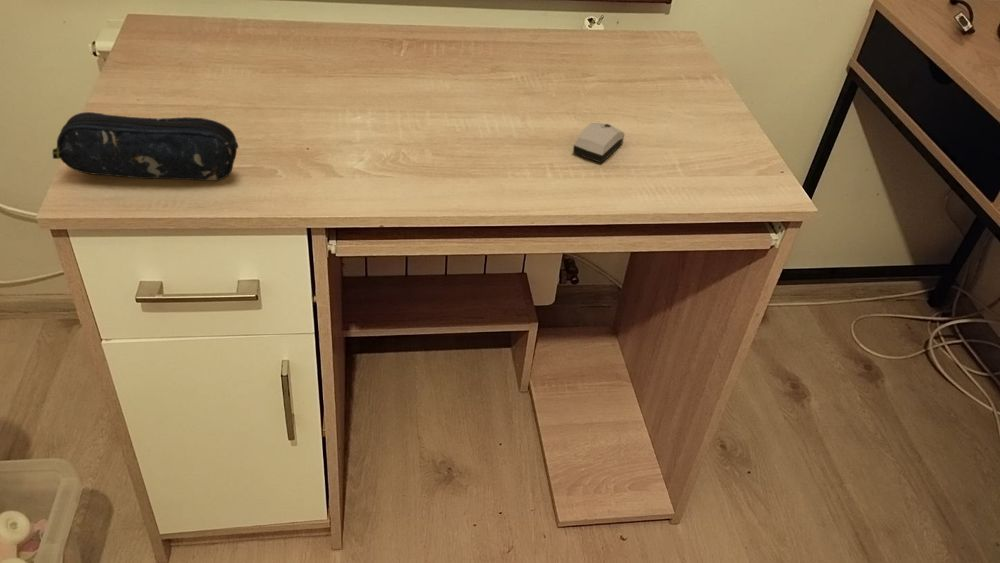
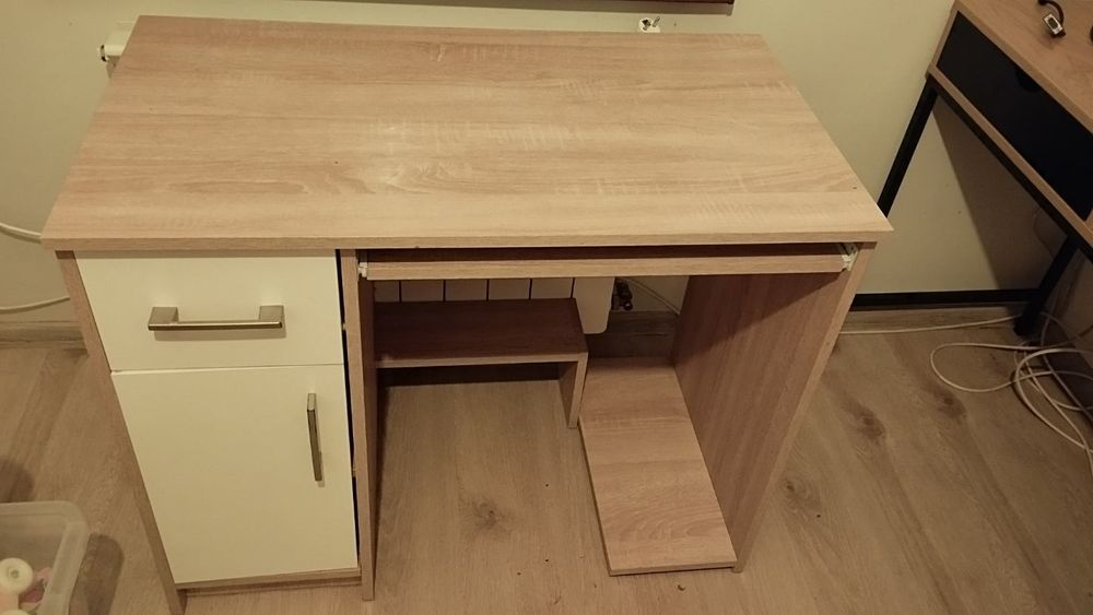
- pencil case (149, 148)
- computer mouse (600, 137)
